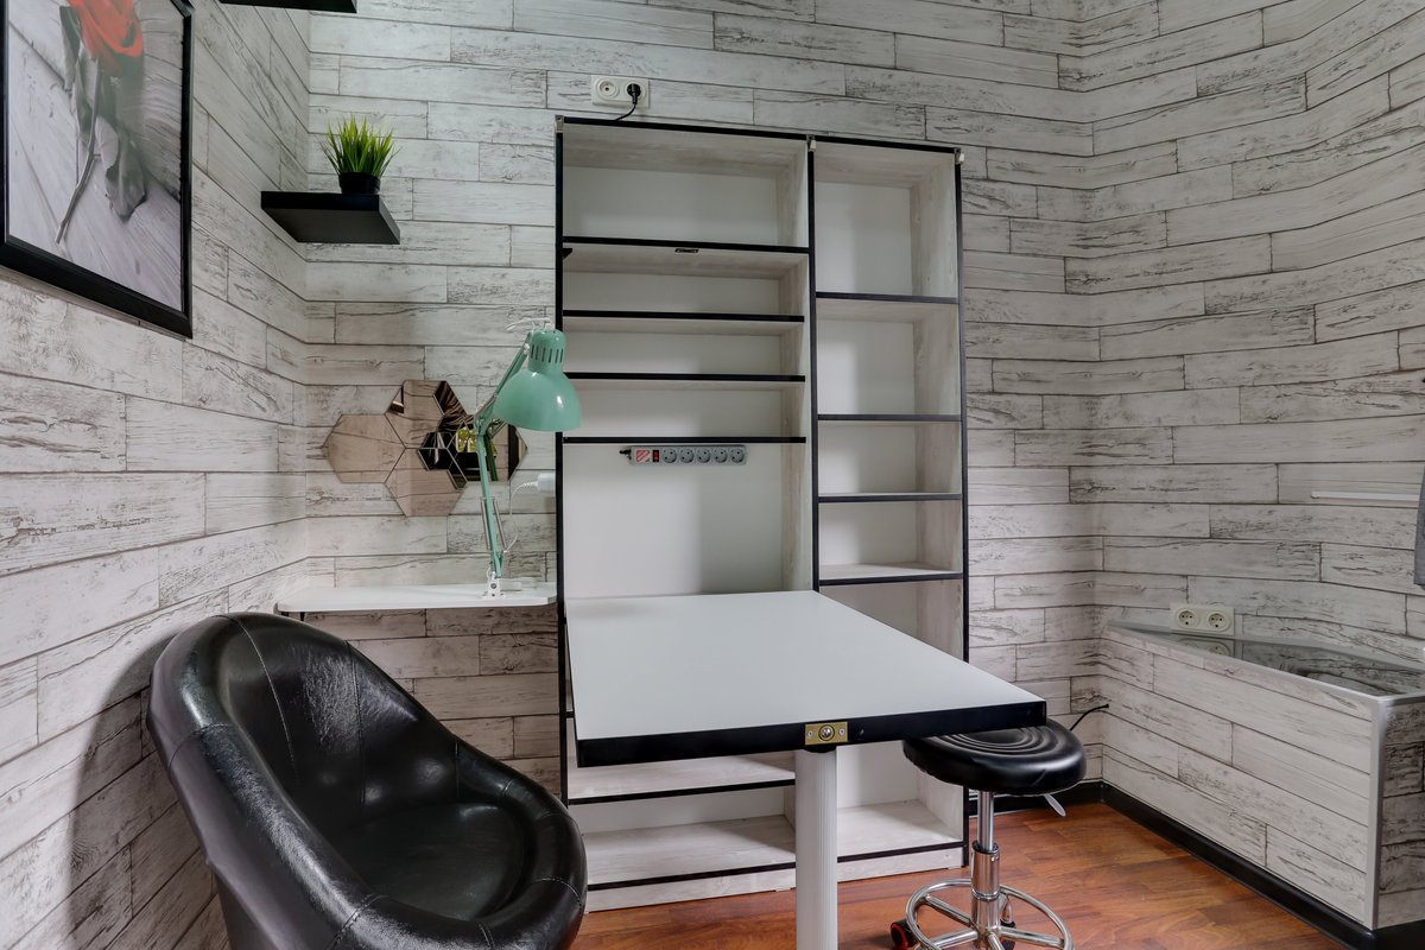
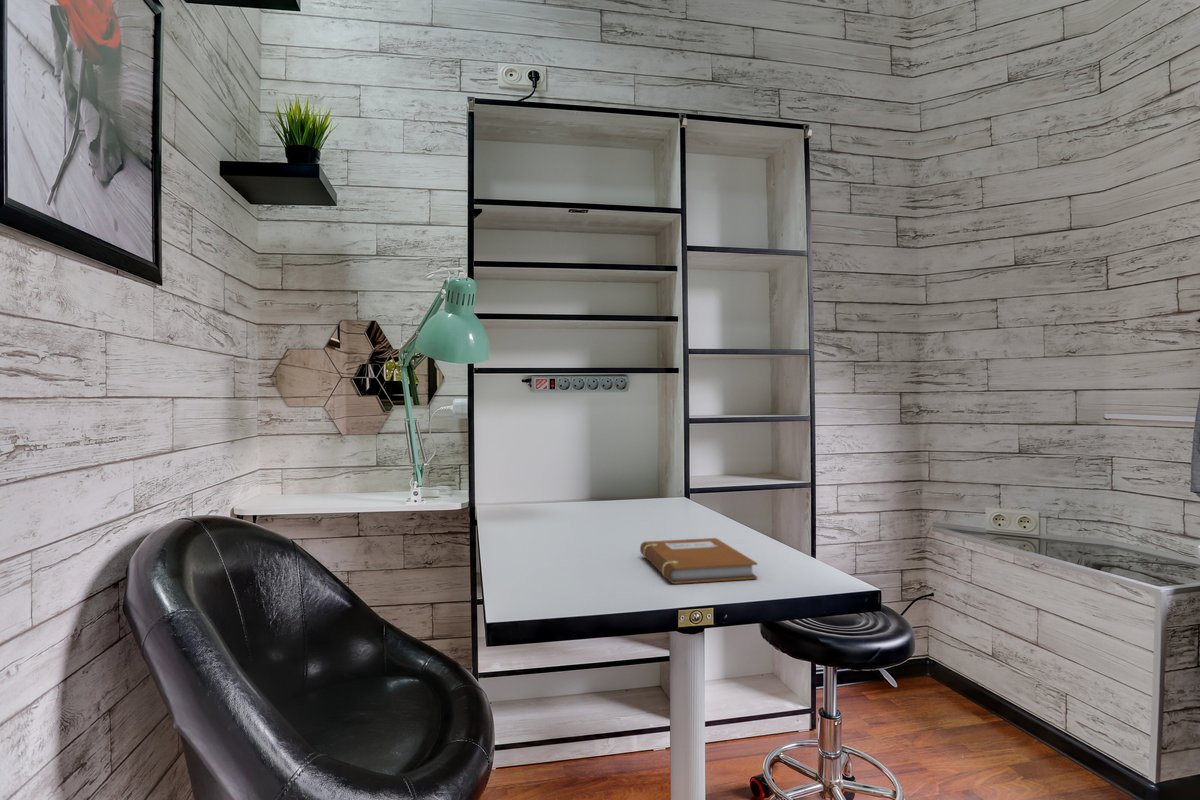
+ notebook (693, 558)
